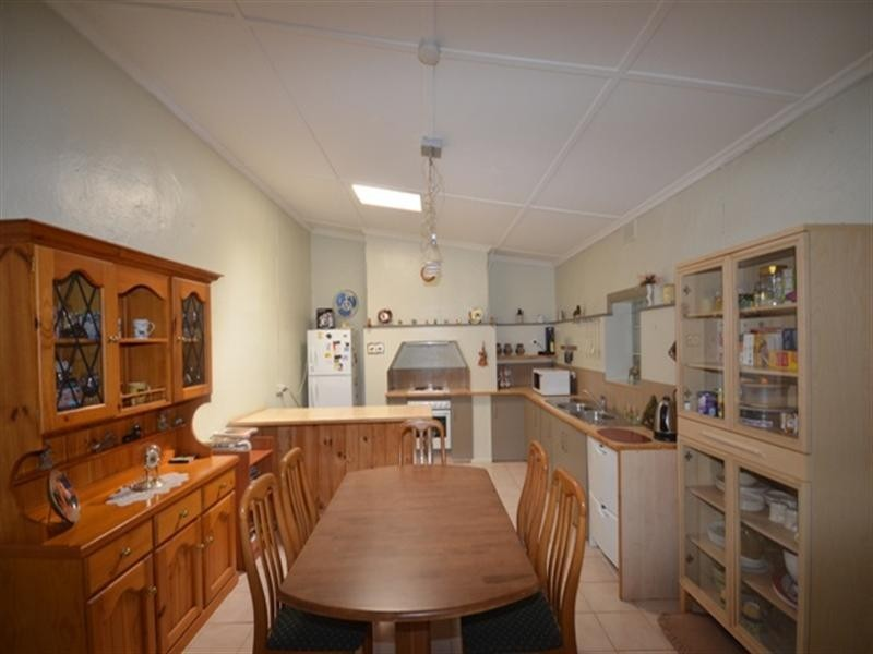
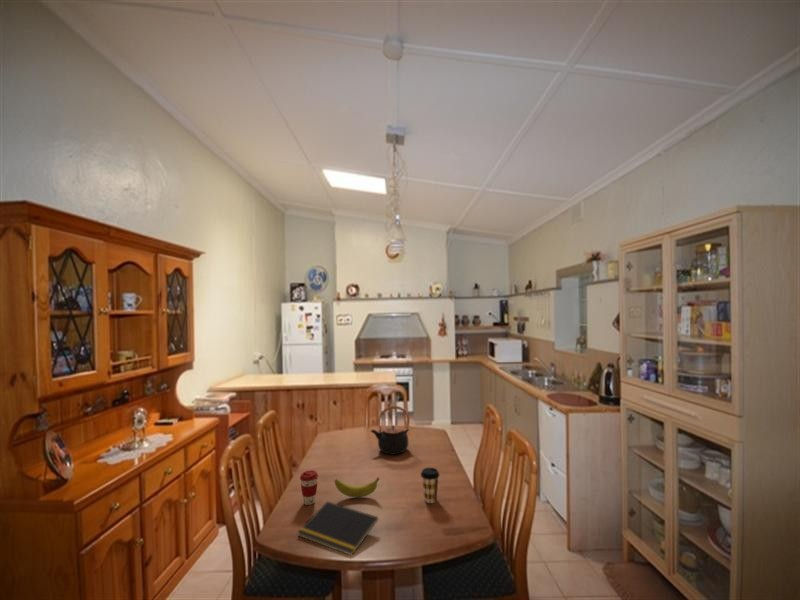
+ coffee cup (430, 485)
+ banana (357, 487)
+ teapot (390, 428)
+ notepad (338, 526)
+ coffee cup (309, 487)
